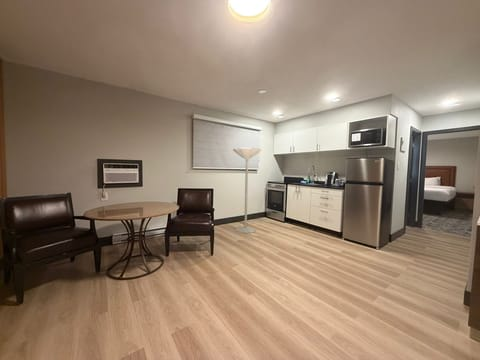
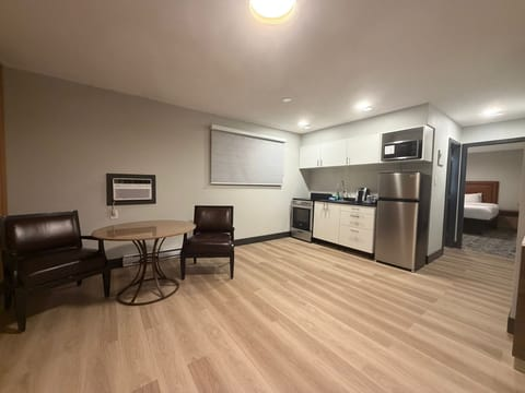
- floor lamp (246, 189)
